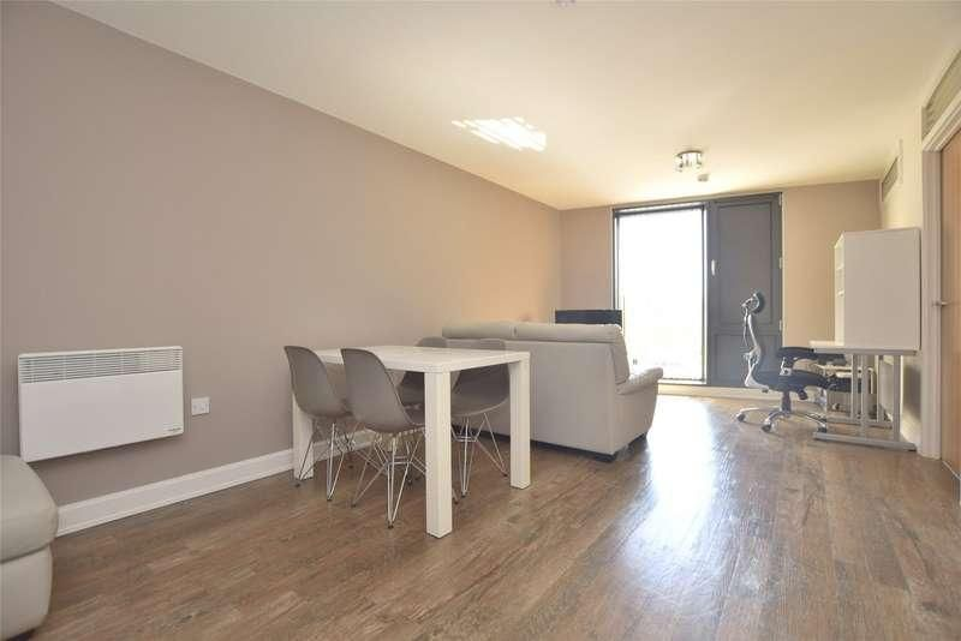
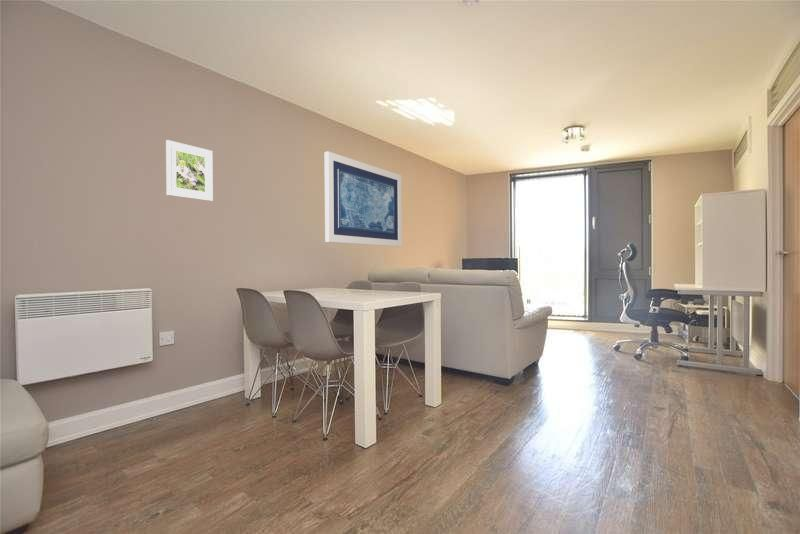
+ wall art (367, 204)
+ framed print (190, 171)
